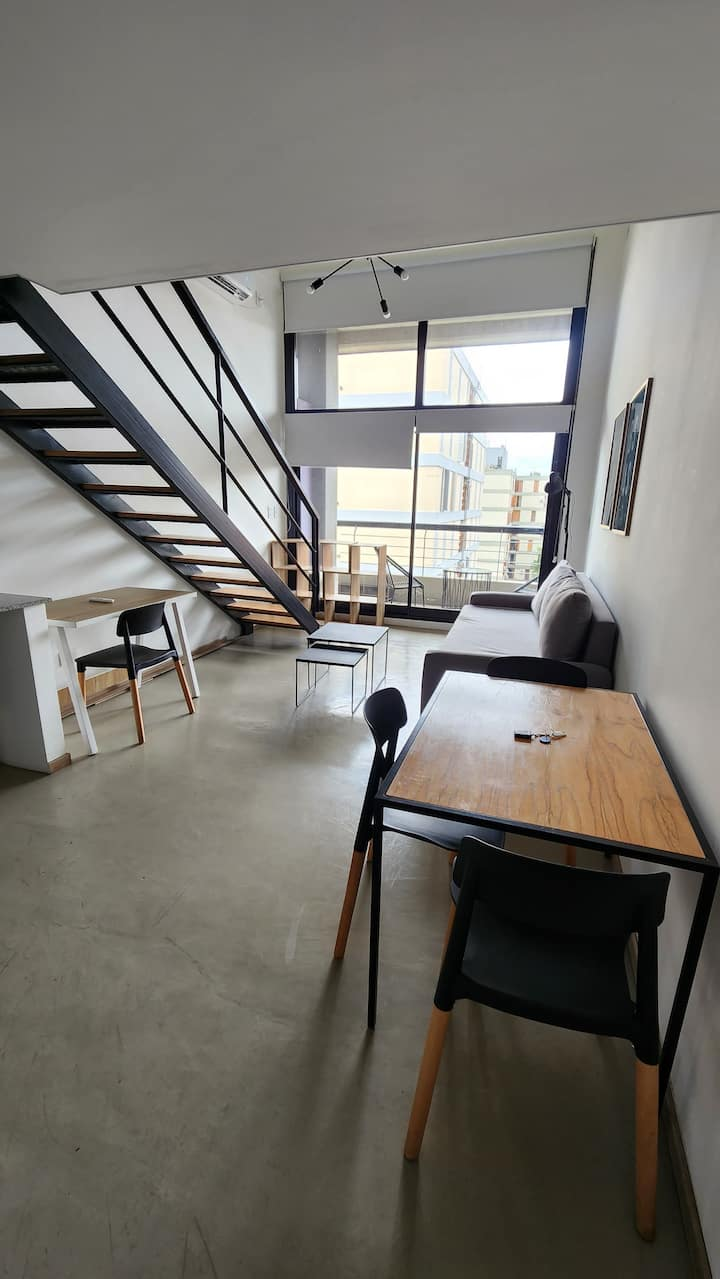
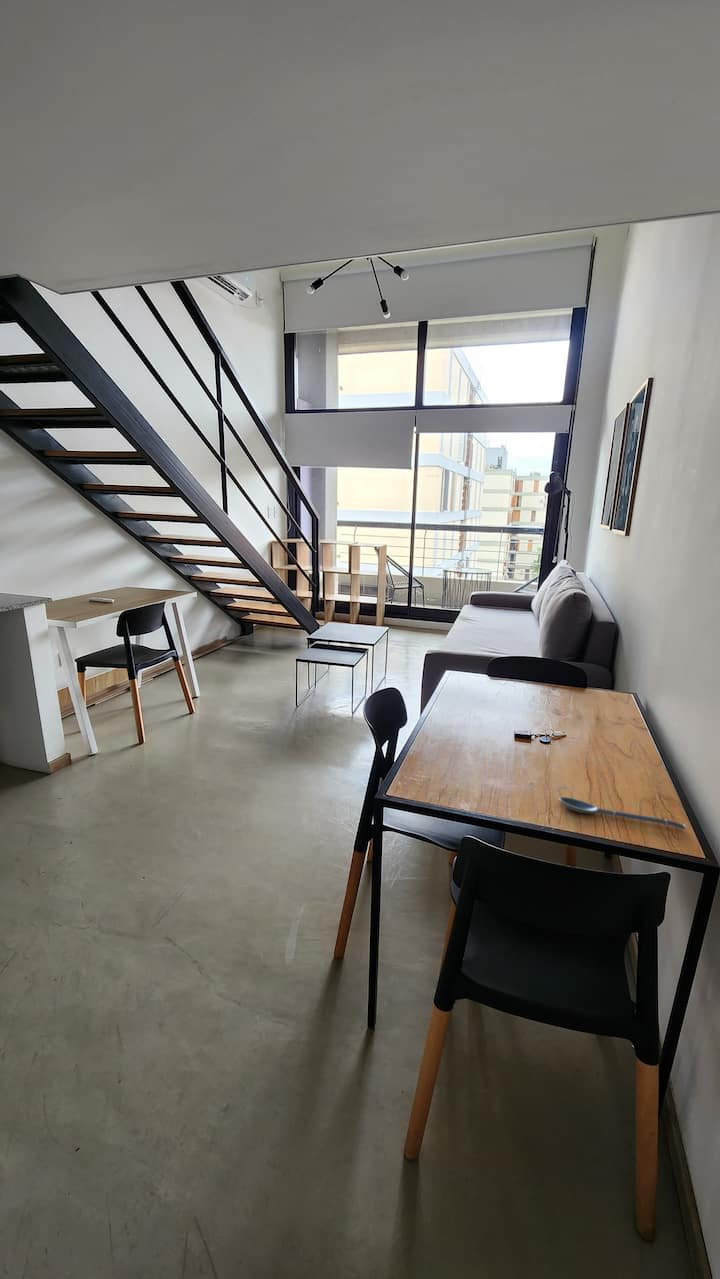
+ spoon (620, 814)
